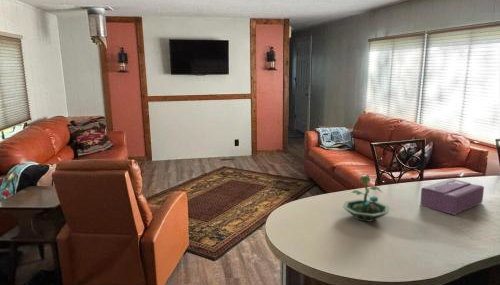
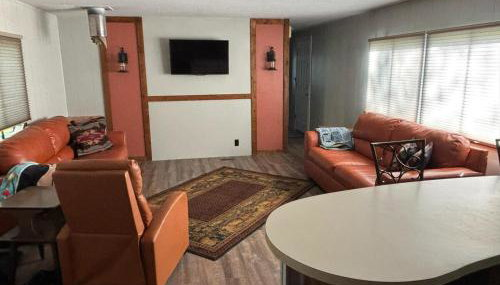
- tissue box (452, 195)
- terrarium (367, 182)
